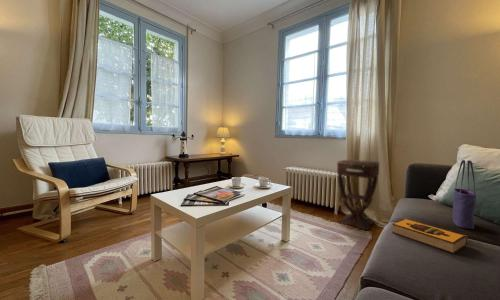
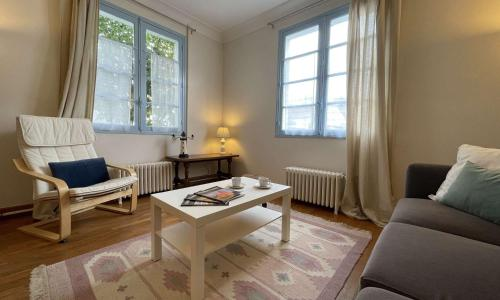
- tote bag (464, 192)
- hardback book (427, 233)
- side table (356, 194)
